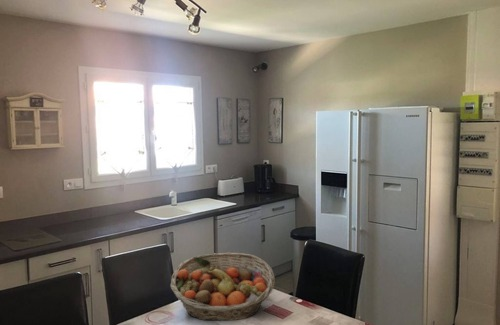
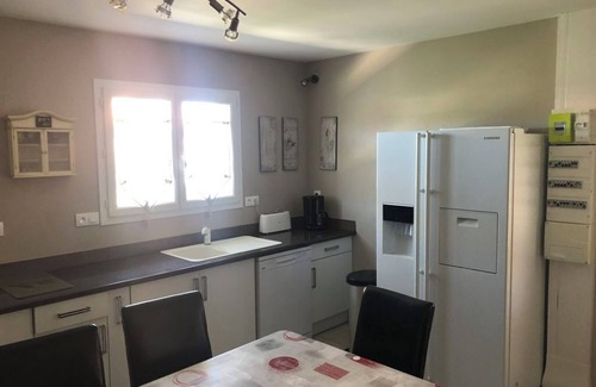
- fruit basket (223, 285)
